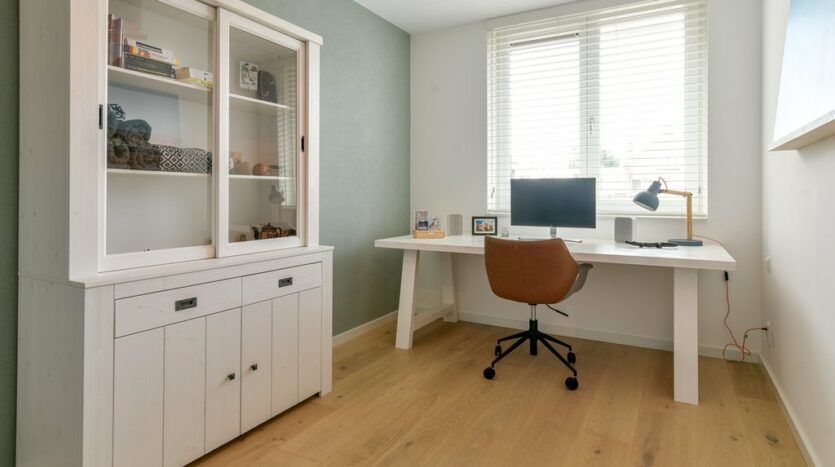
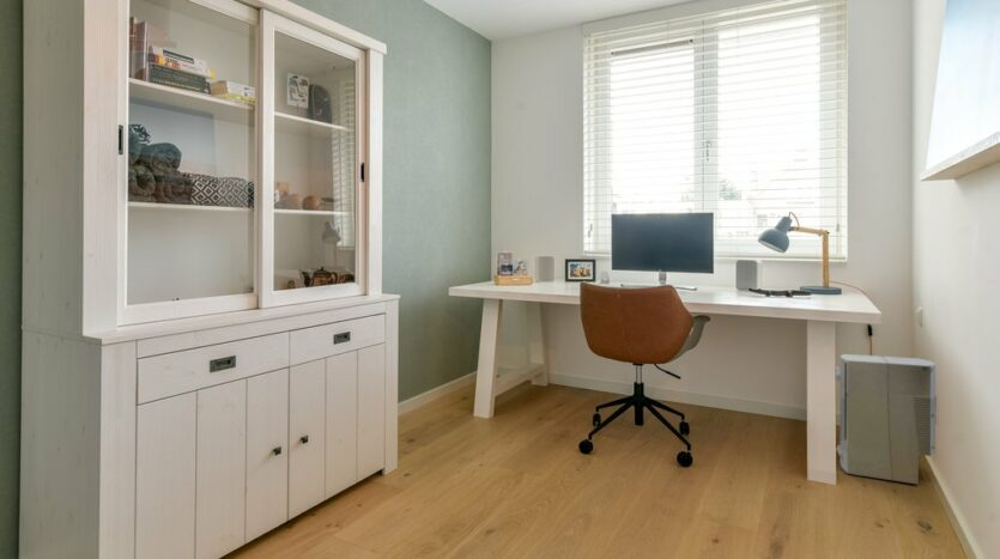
+ air purifier (884, 414)
